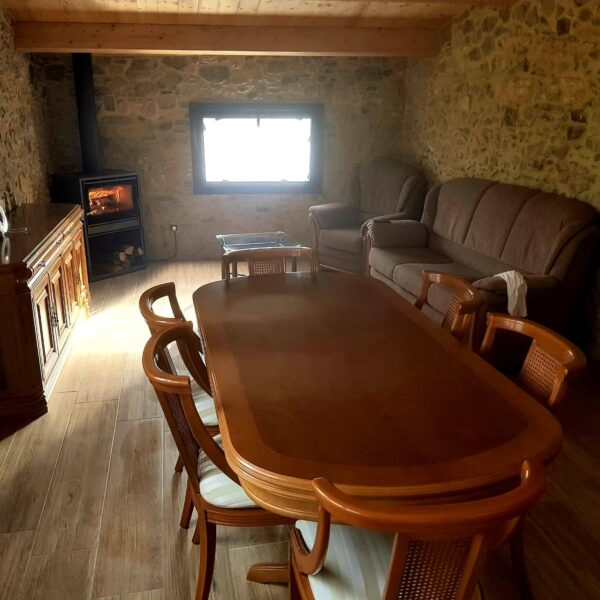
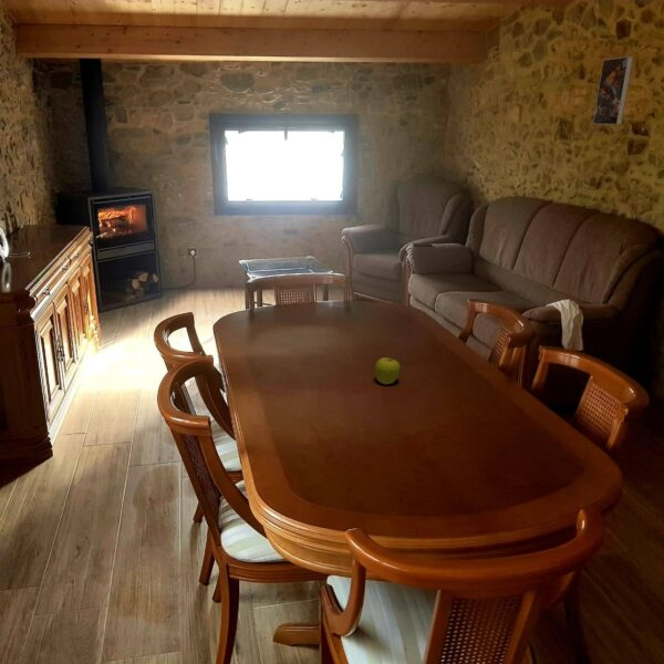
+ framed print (612, 92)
+ fruit (387, 370)
